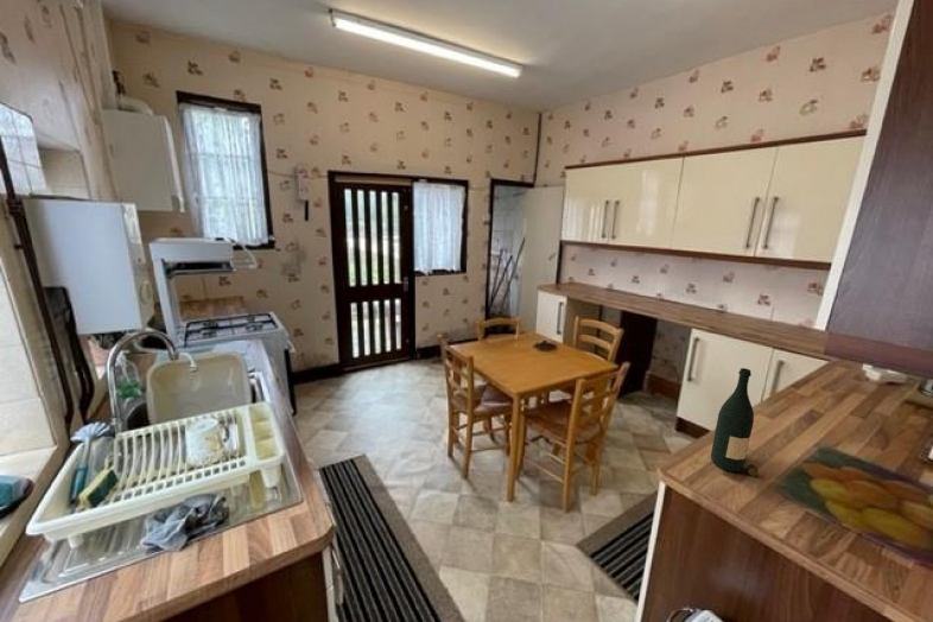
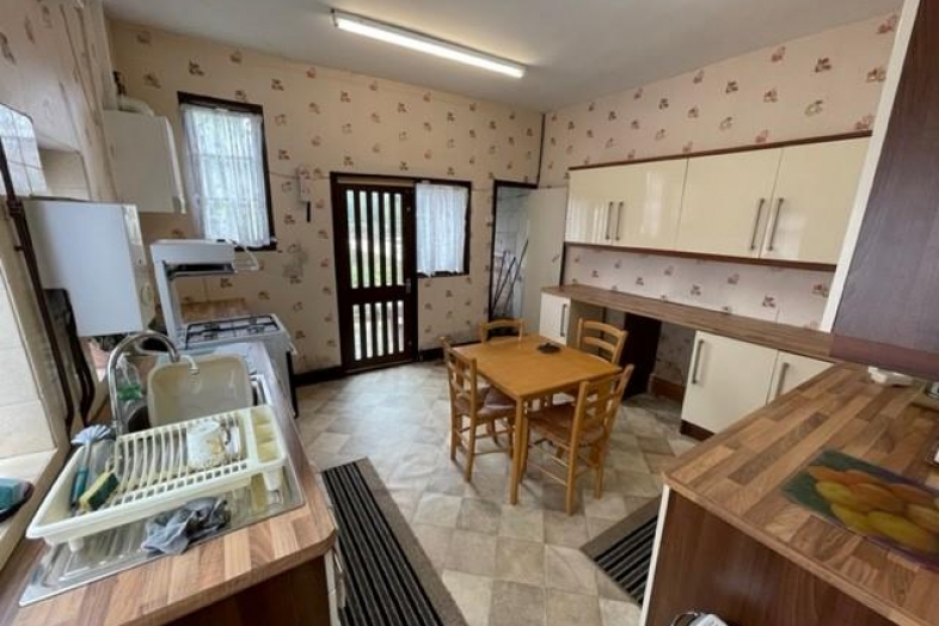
- wine bottle (741, 418)
